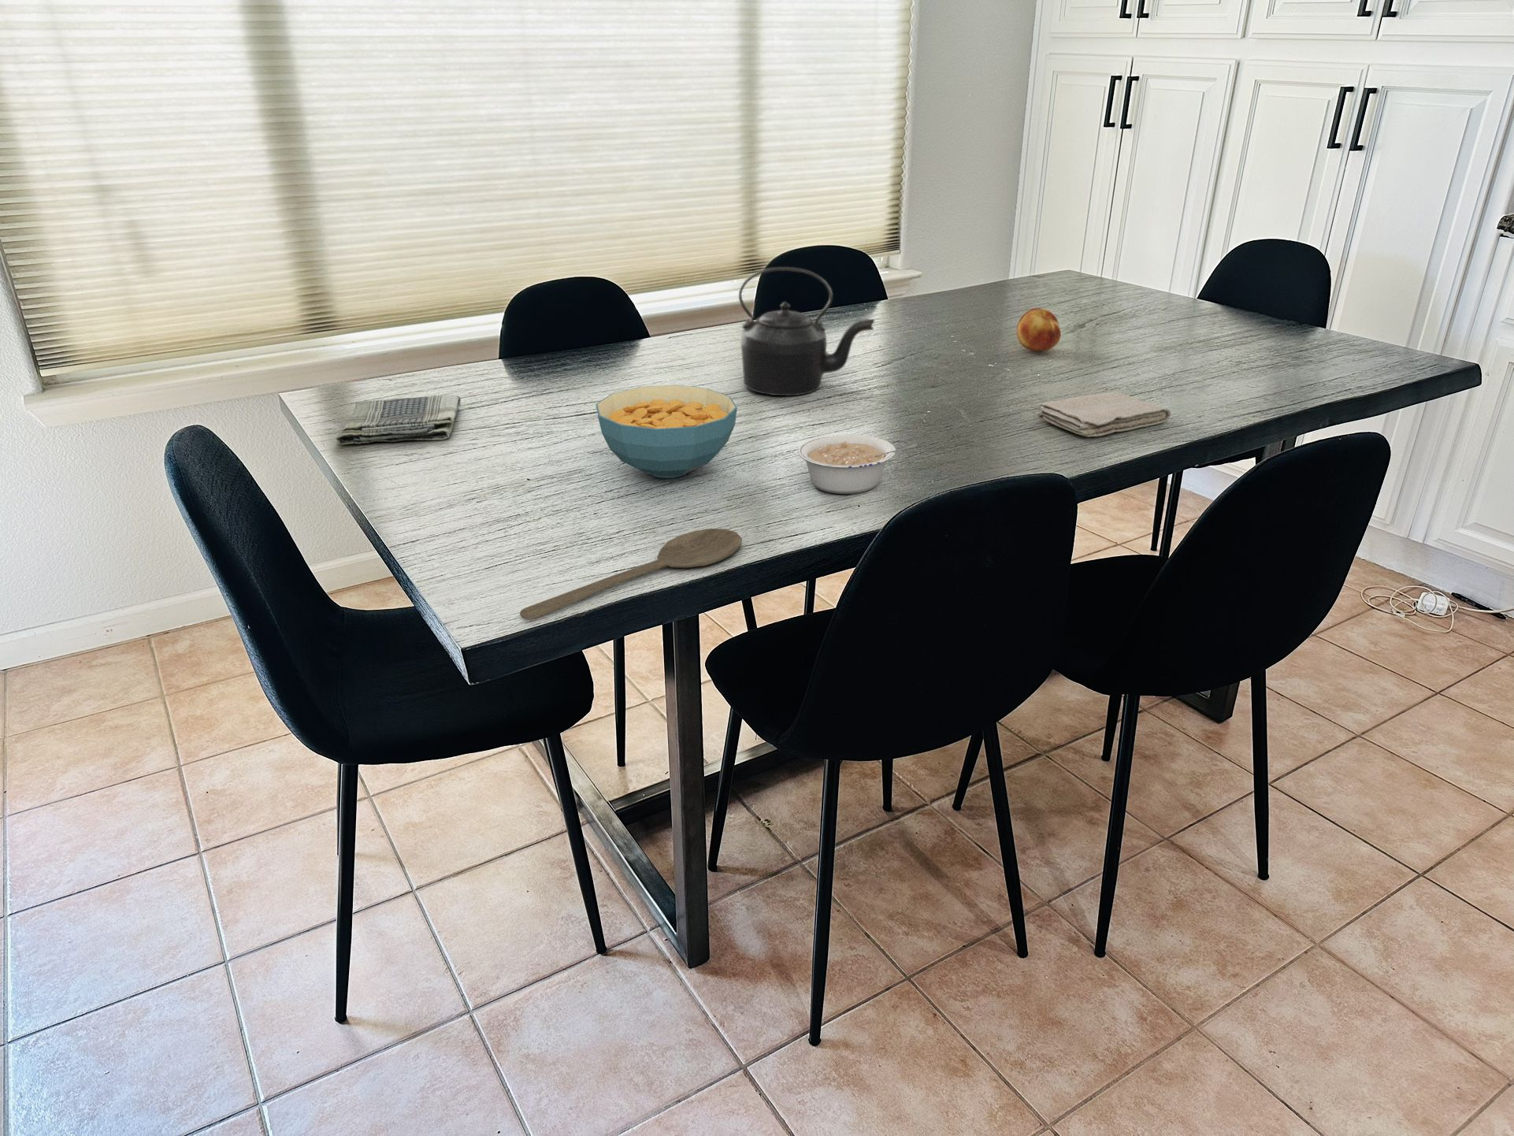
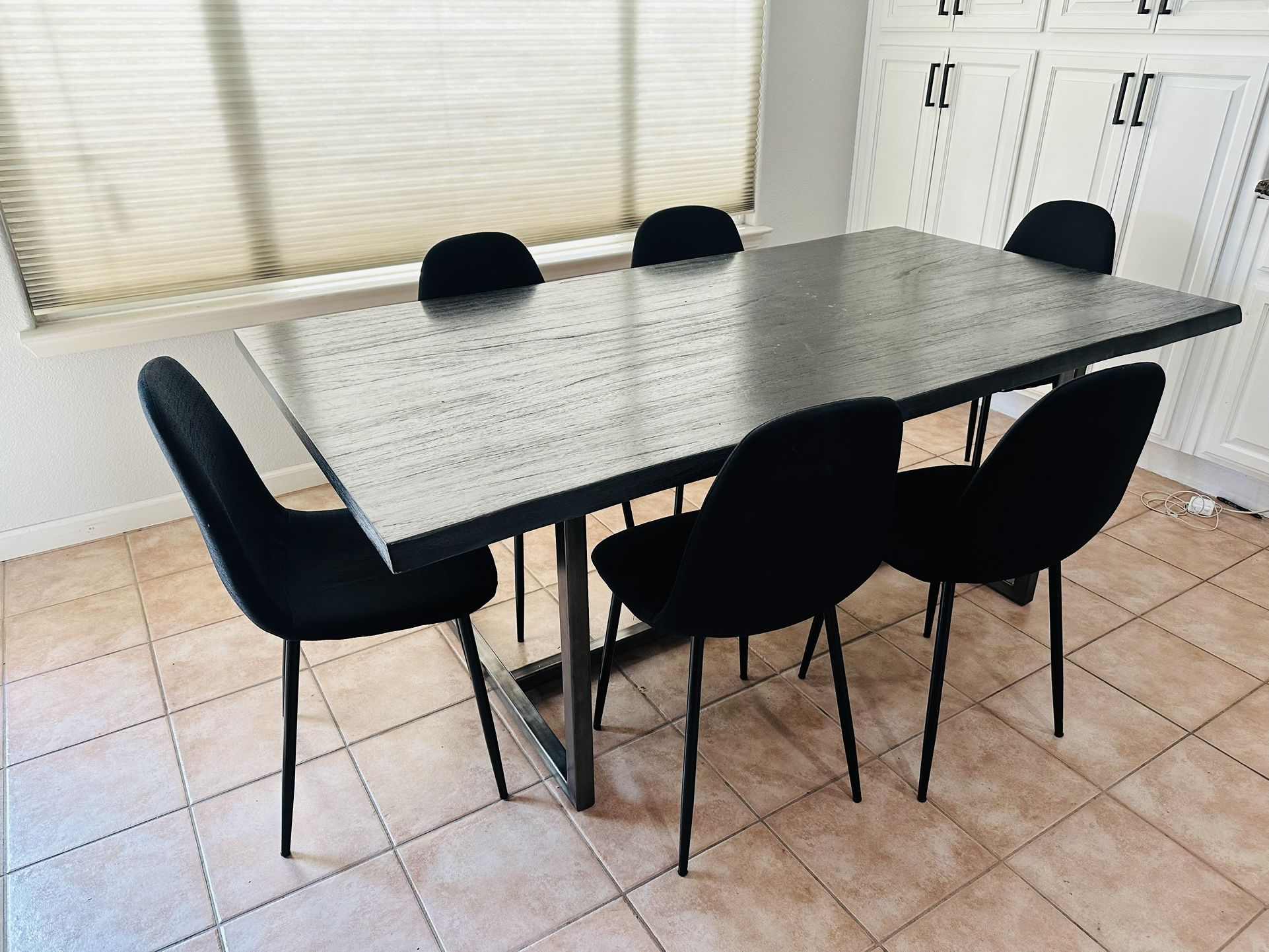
- kettle (805, 328)
- wooden spoon (636, 572)
- washcloth (1102, 412)
- cereal bowl (667, 438)
- legume (849, 462)
- dish towel (401, 416)
- fruit (1038, 331)
